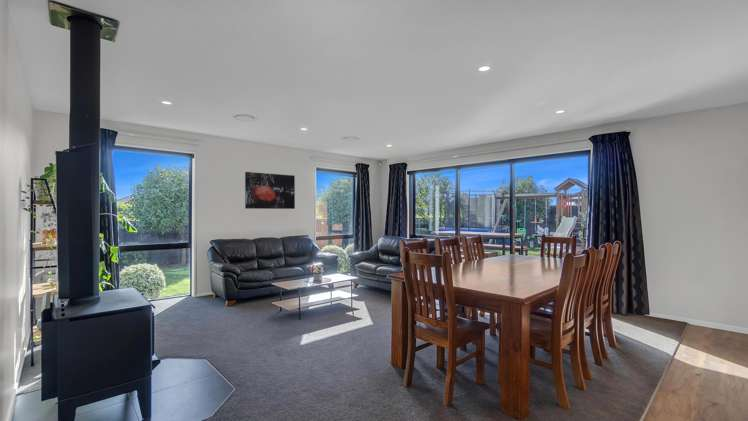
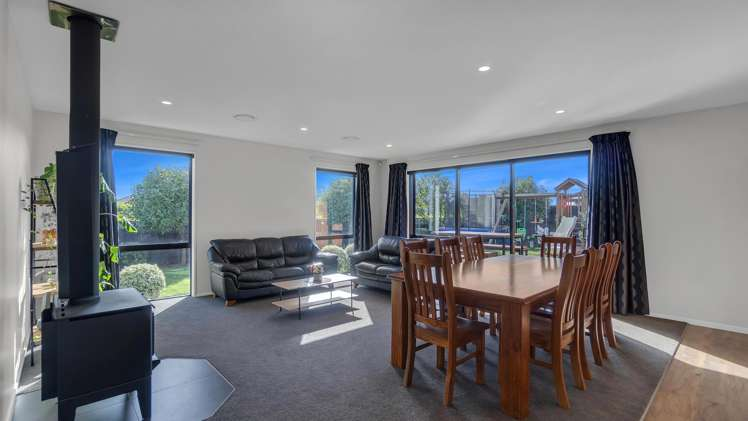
- wall art (271, 191)
